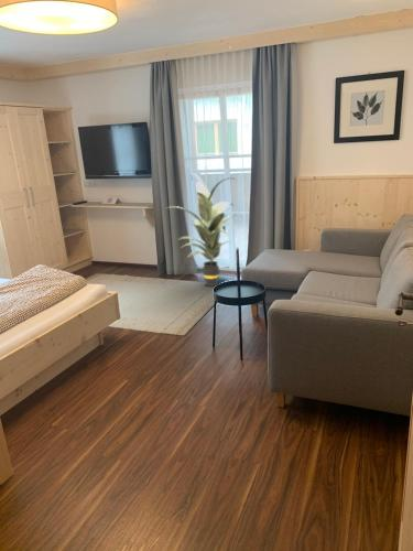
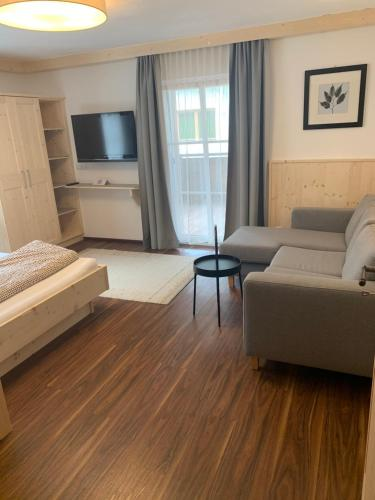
- indoor plant (206, 229)
